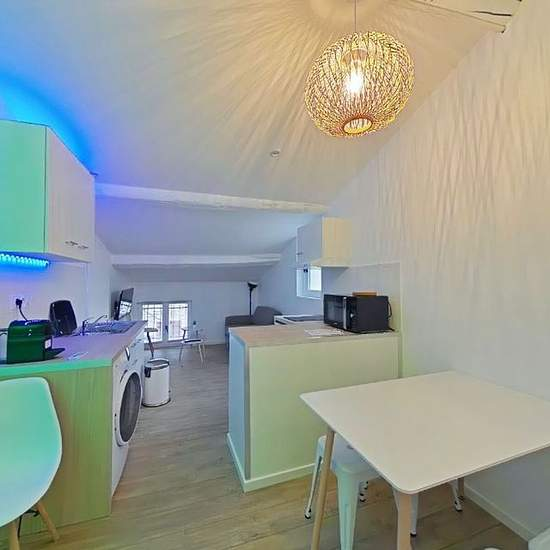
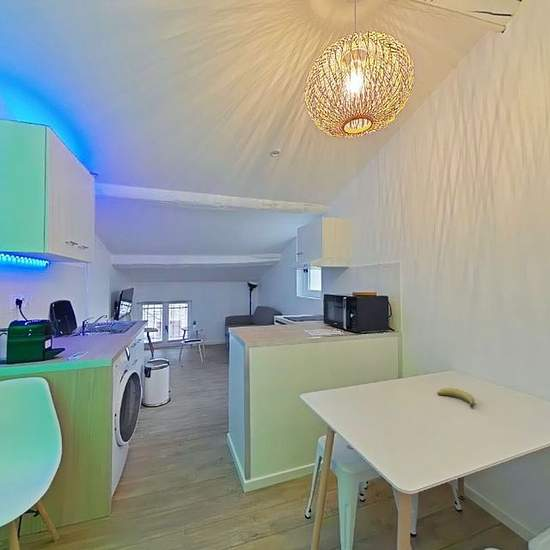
+ fruit (458, 395)
